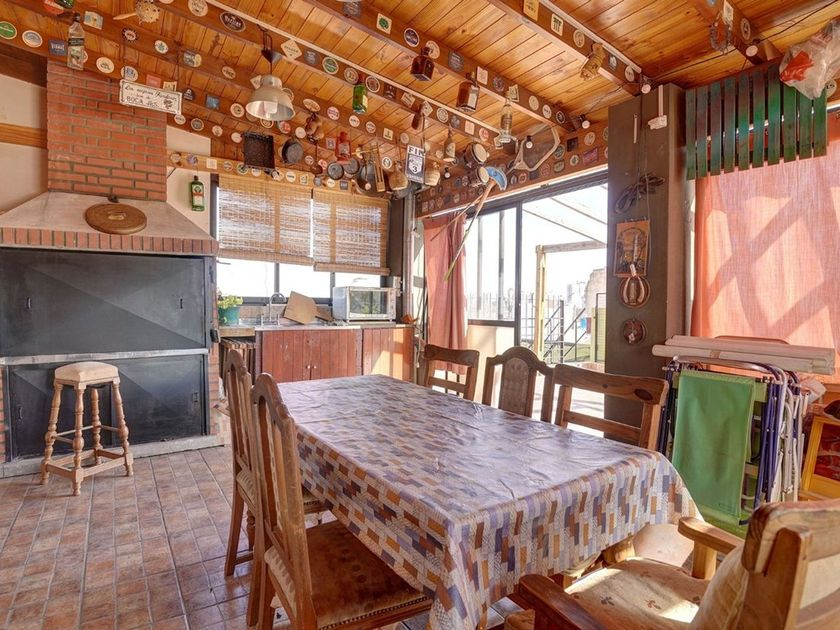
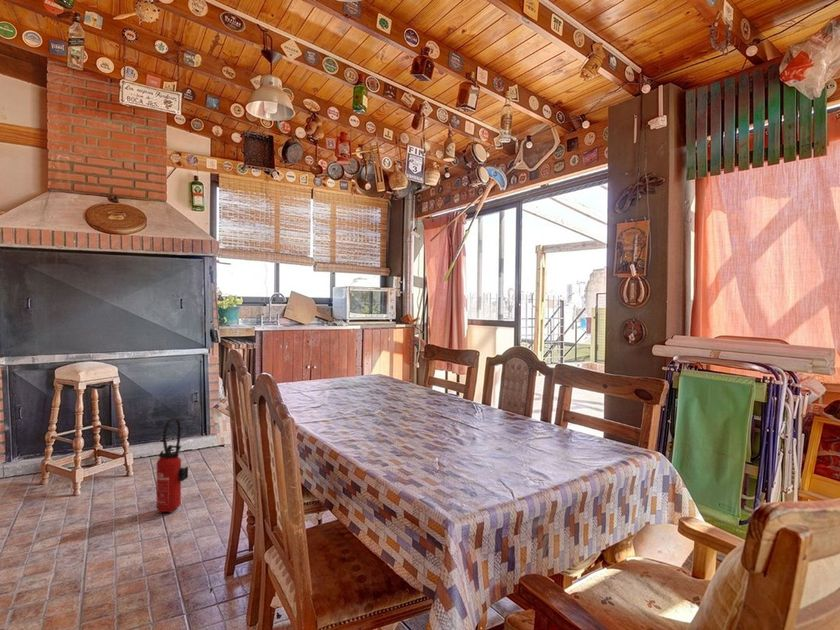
+ fire extinguisher (173, 463)
